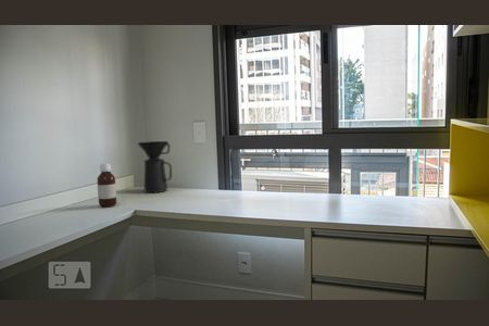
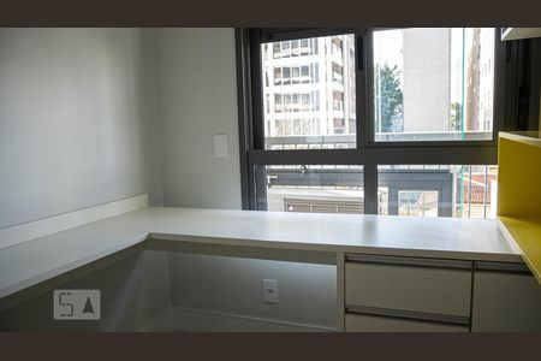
- bottle (106, 185)
- coffee maker (154, 166)
